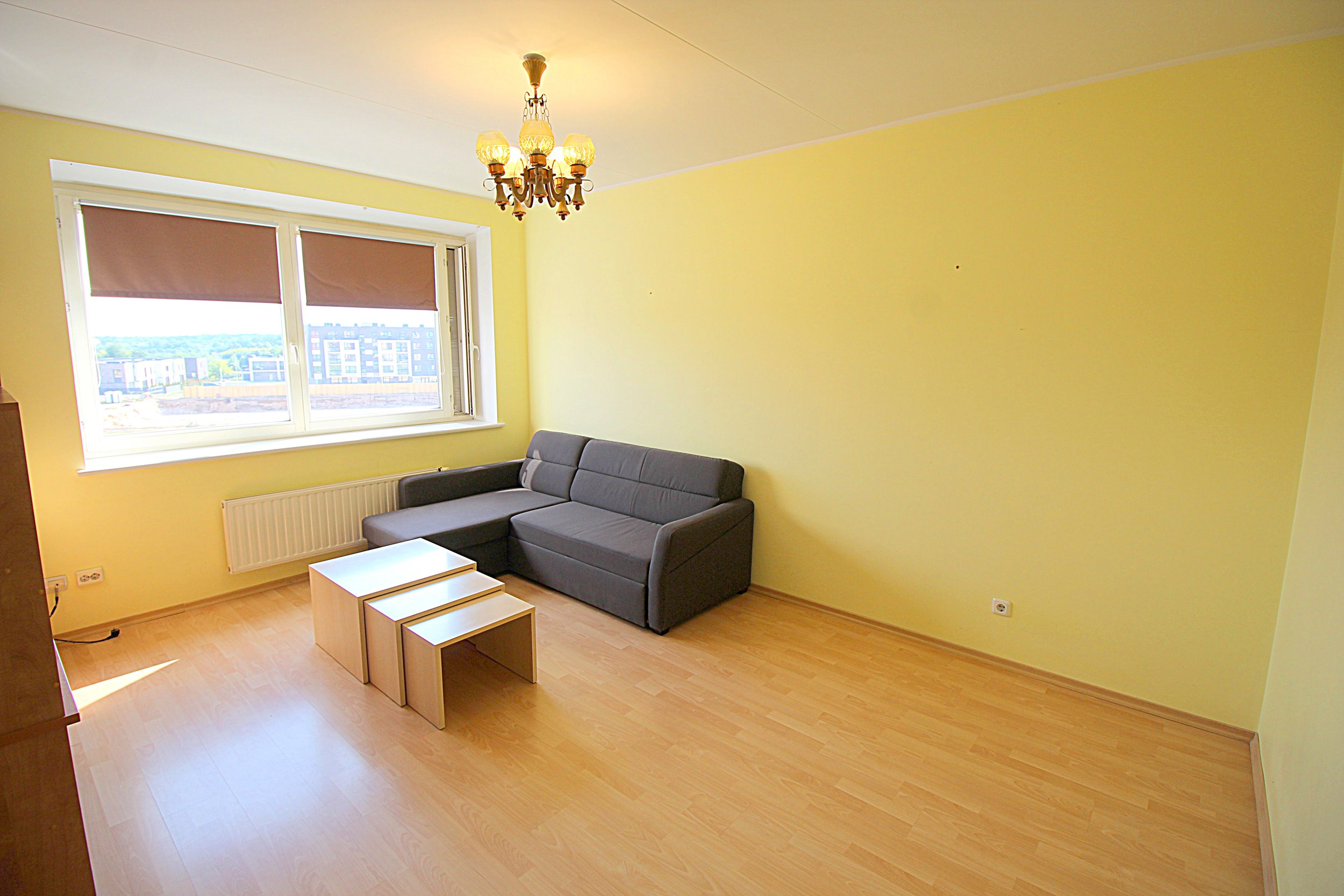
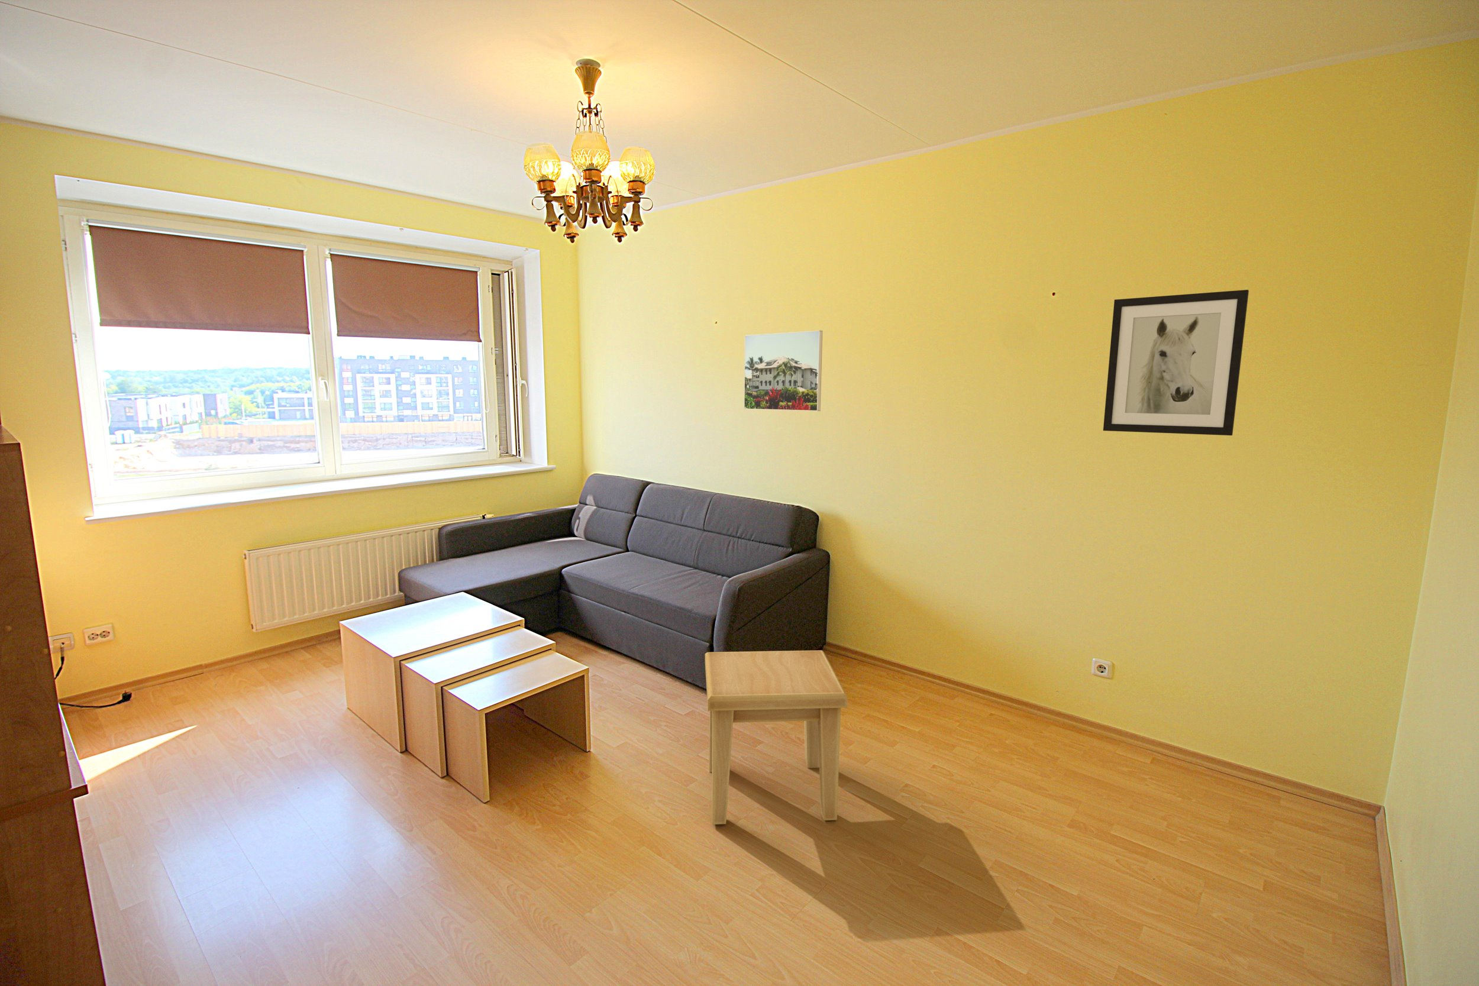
+ side table (769, 721)
+ wall art (1171, 365)
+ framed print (781, 372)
